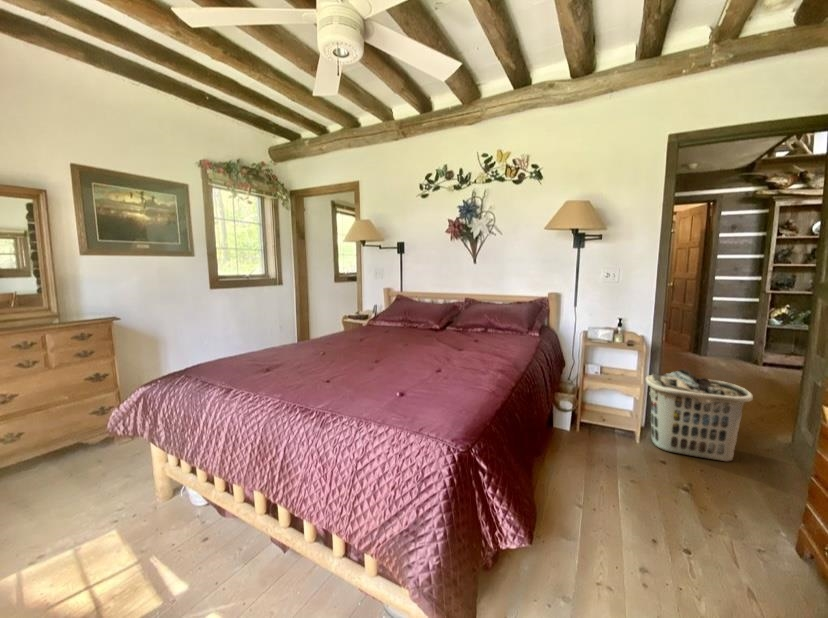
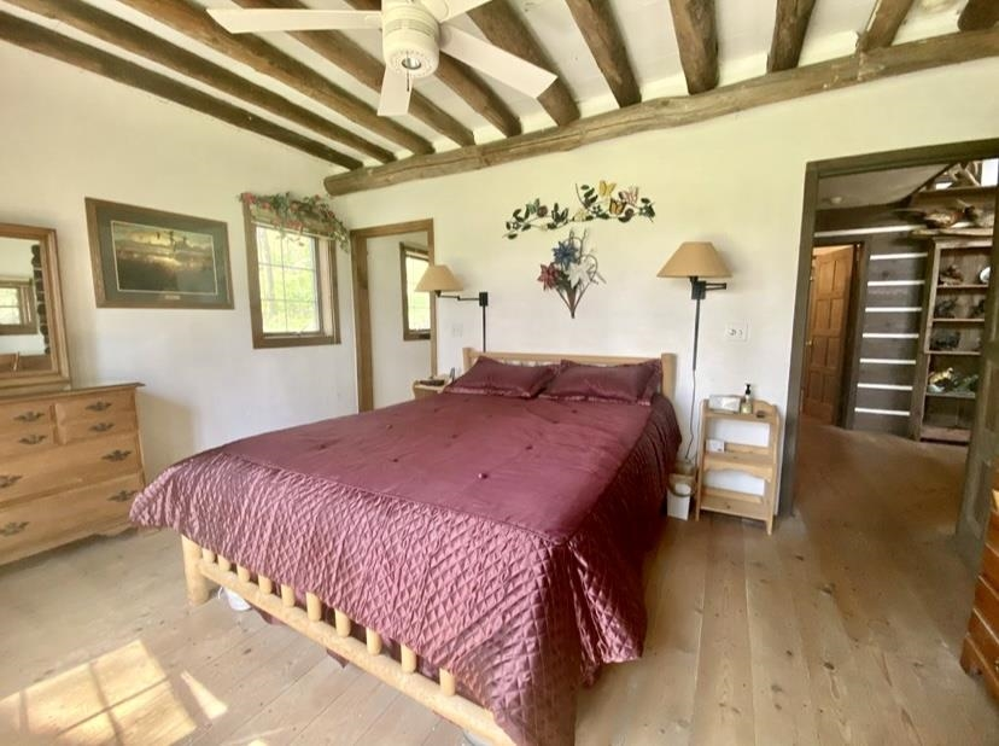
- clothes hamper (693, 410)
